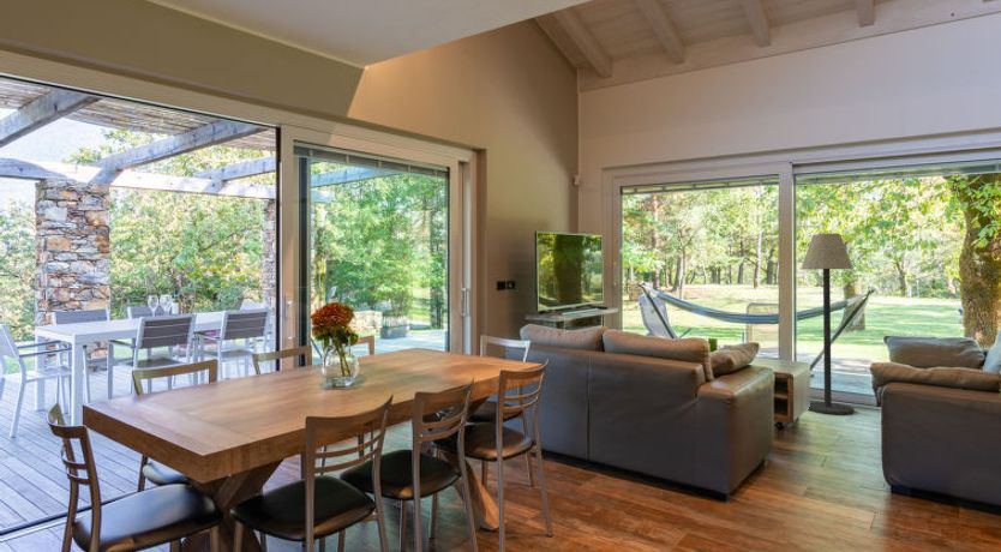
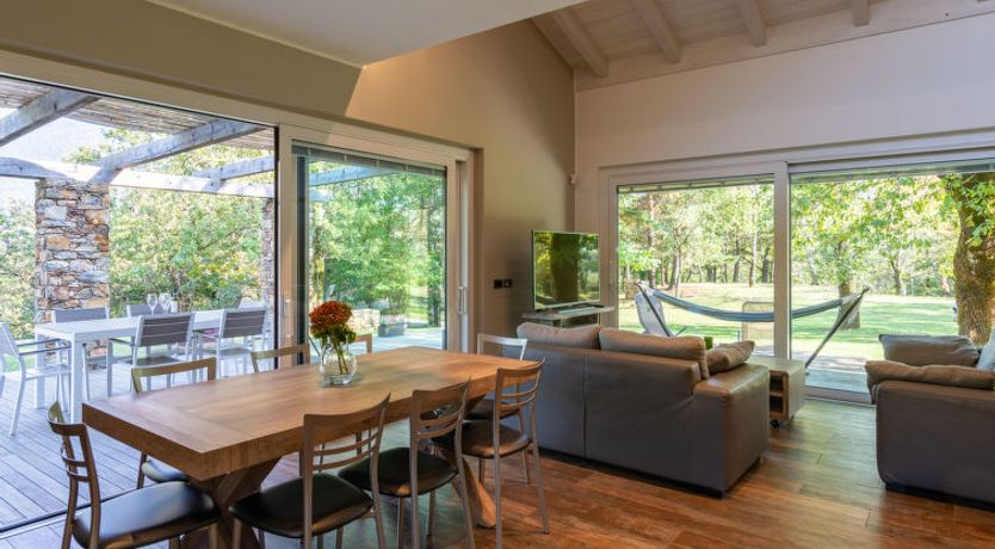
- floor lamp (827, 322)
